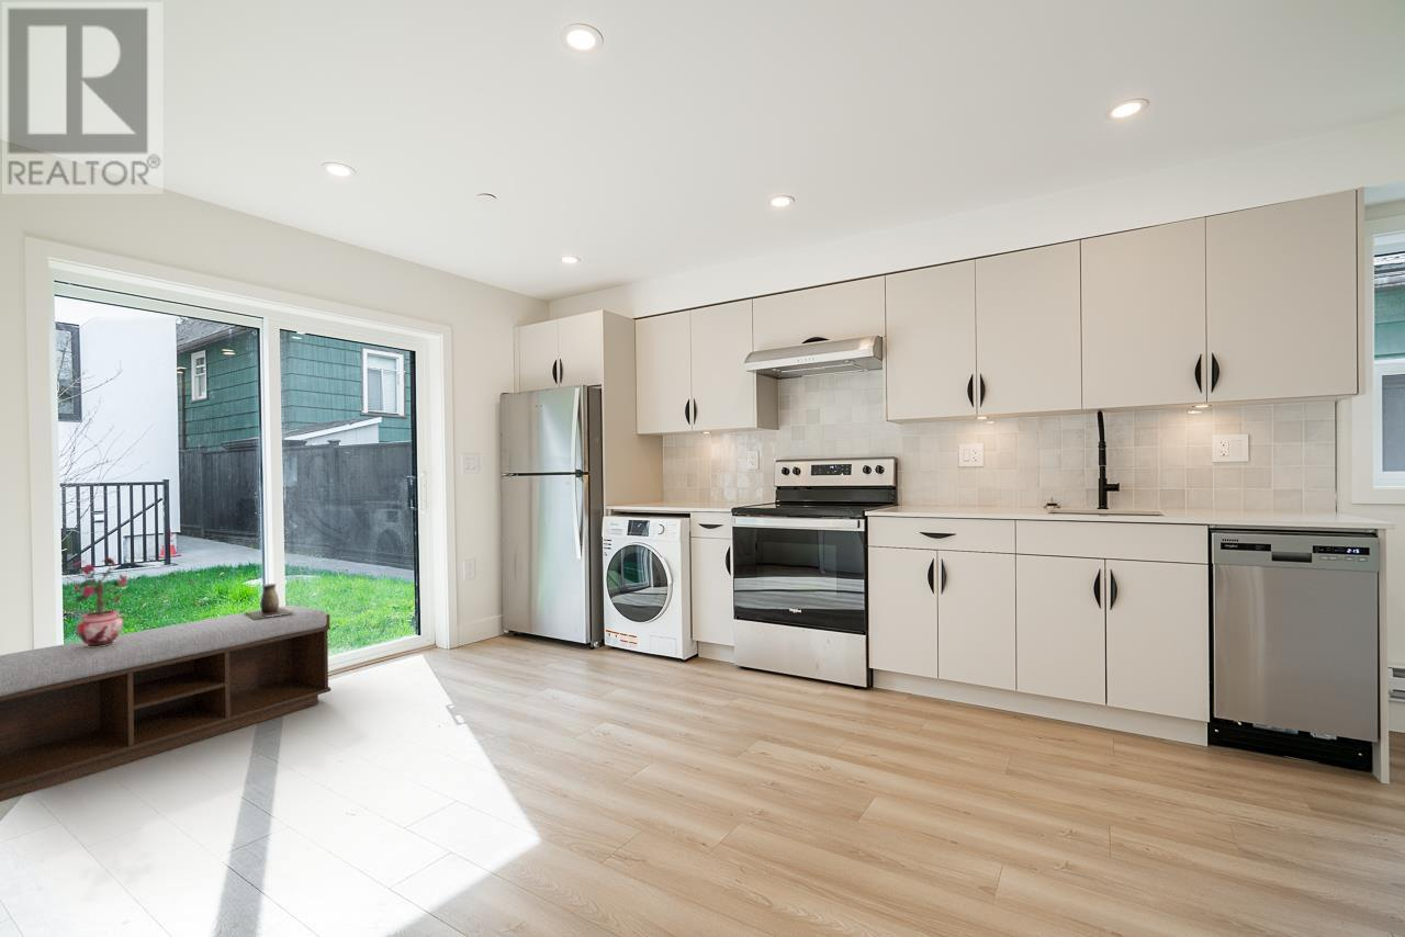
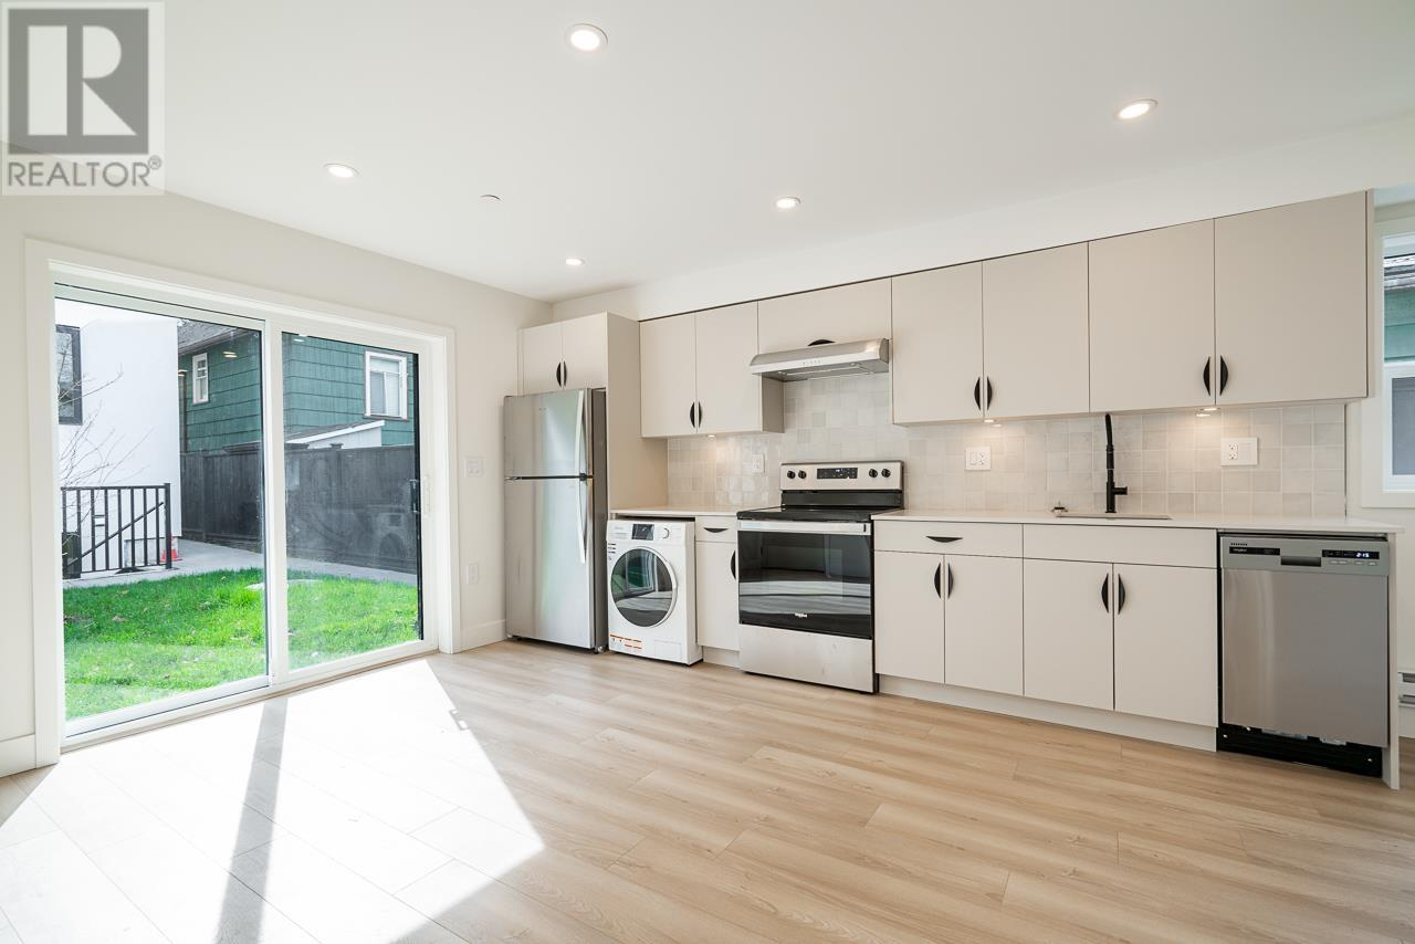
- decorative vase (268, 599)
- potted plant (100, 599)
- bench (166, 684)
